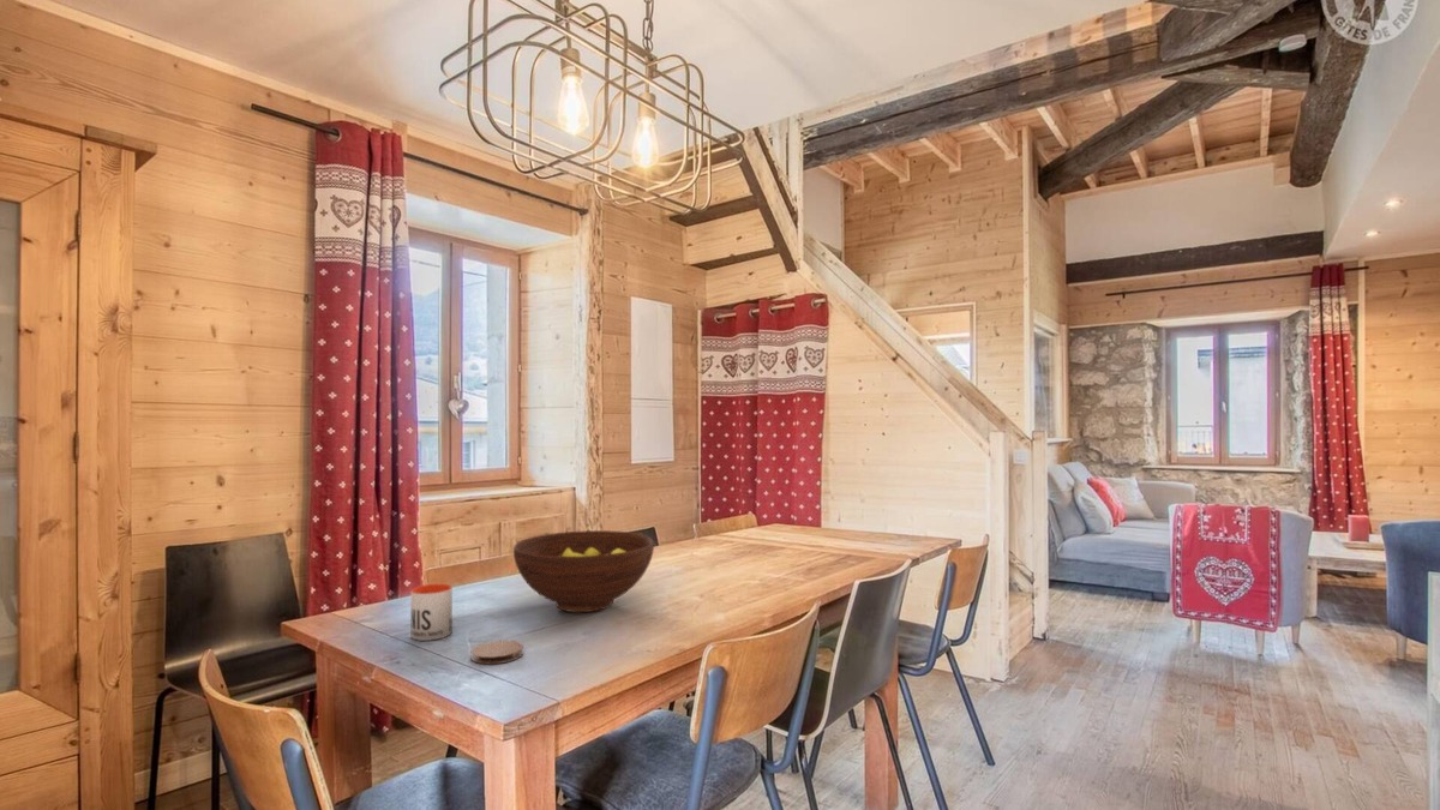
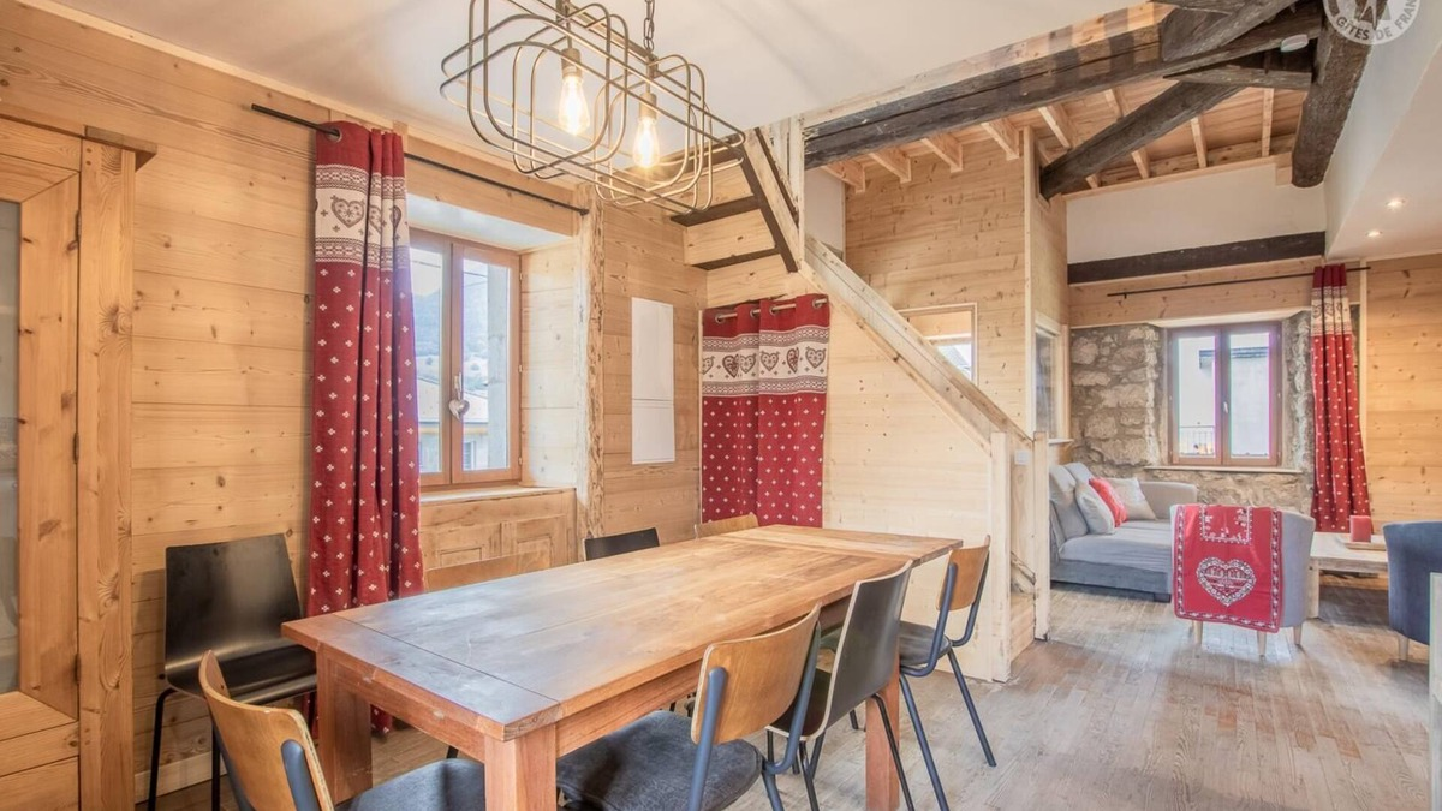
- coaster (497, 652)
- fruit bowl (584, 574)
- mug (432, 608)
